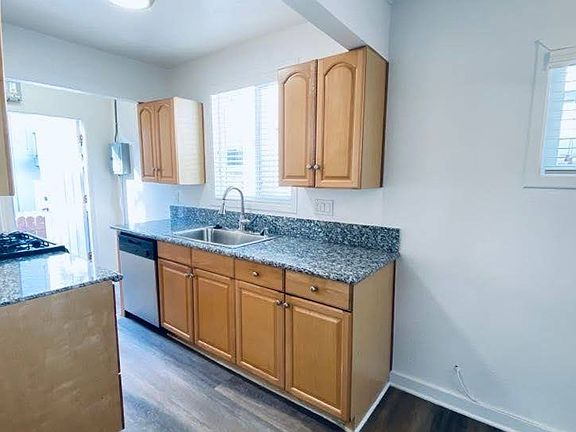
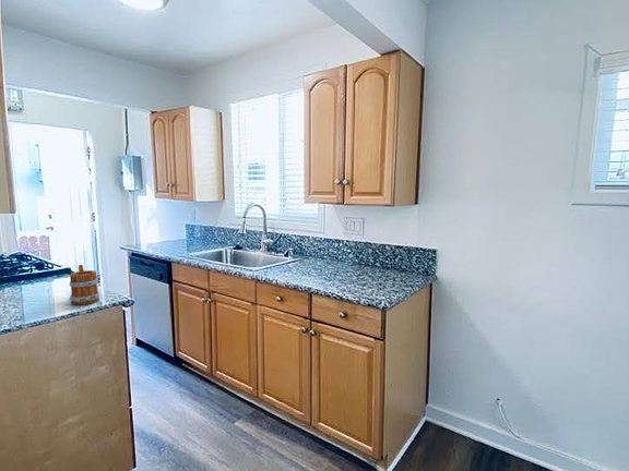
+ mug (83, 283)
